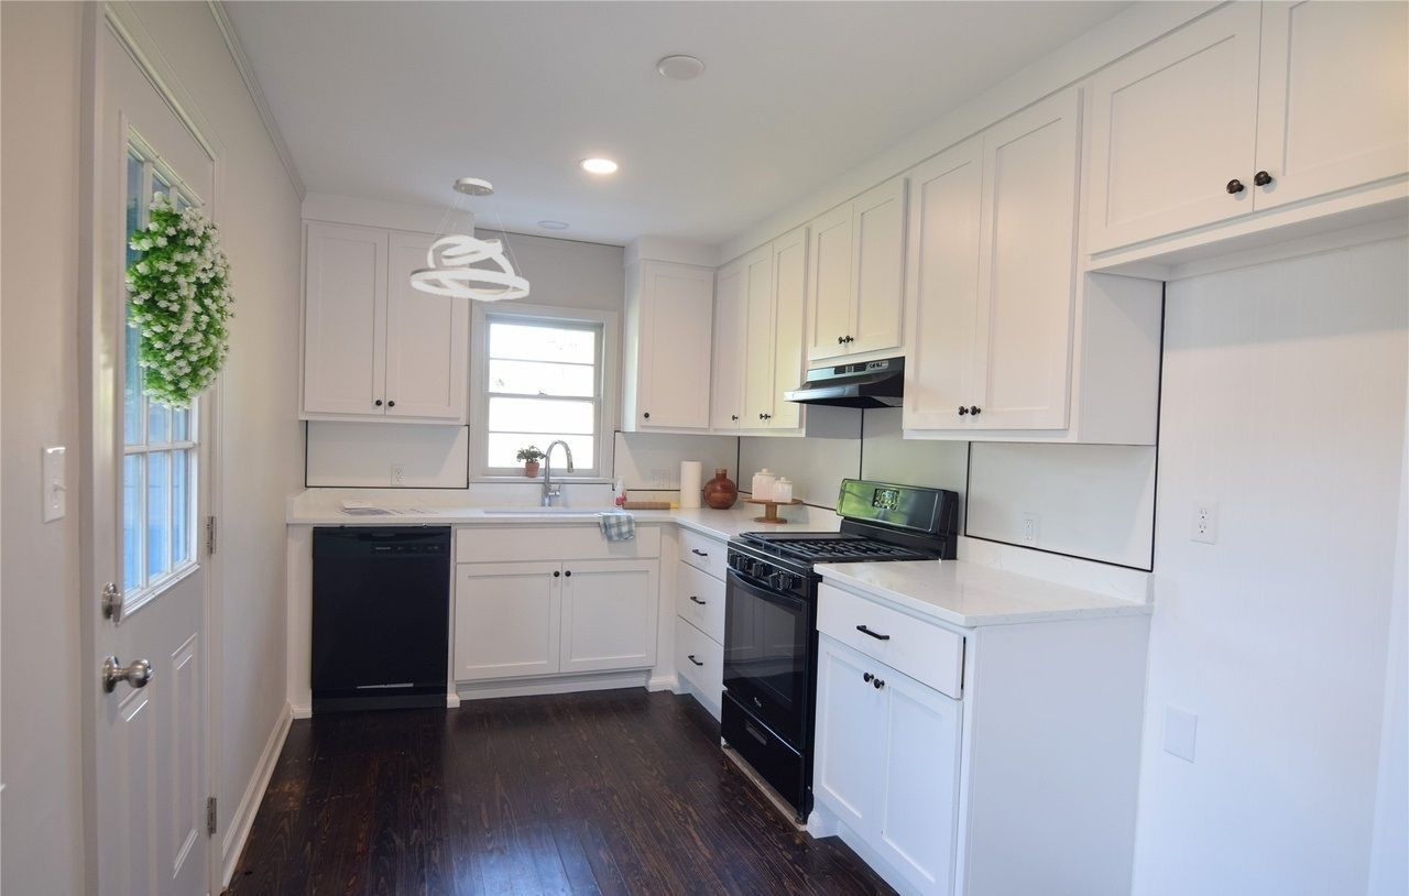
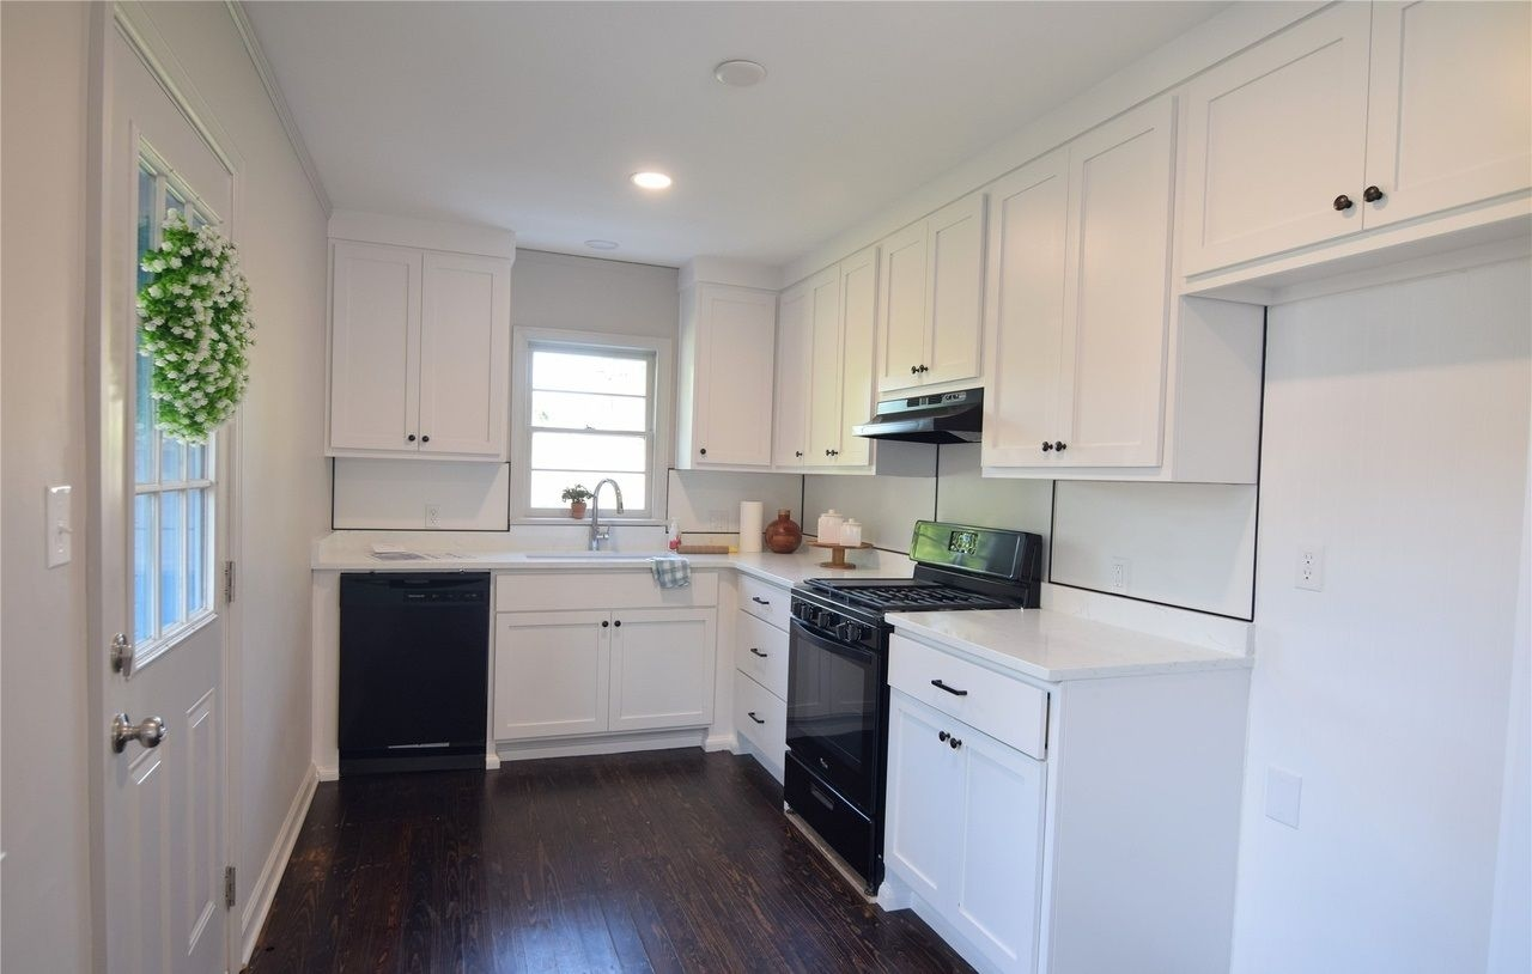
- pendant light (472, 239)
